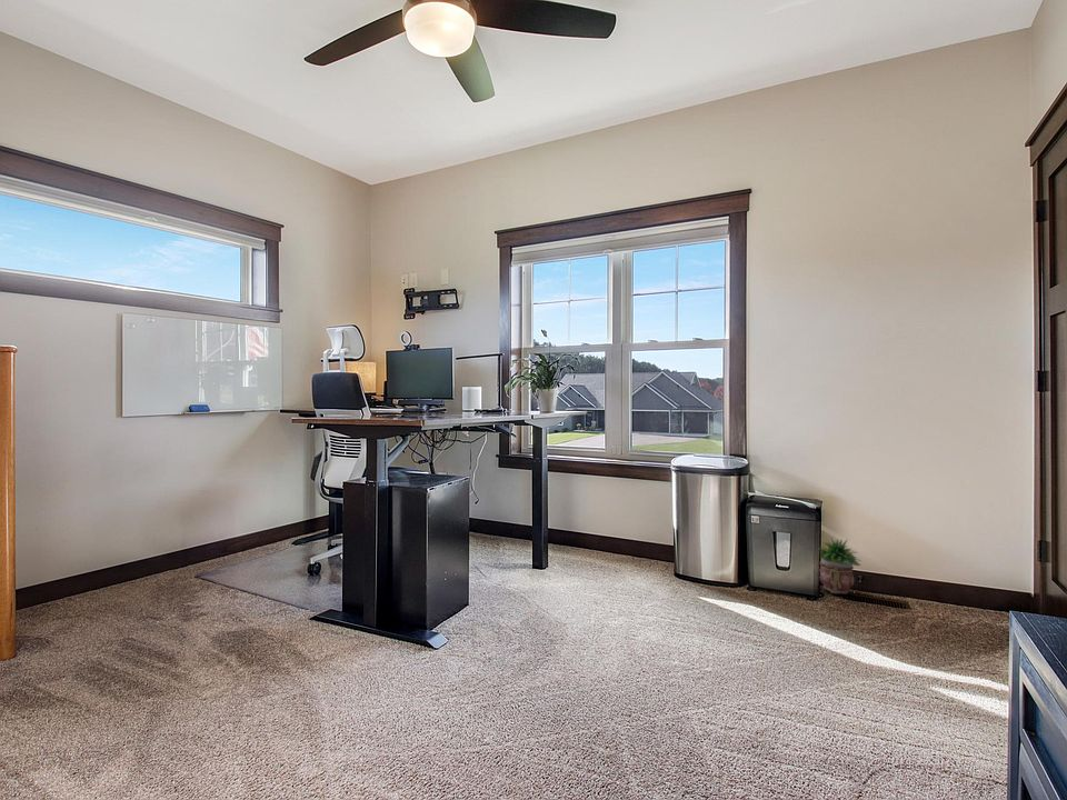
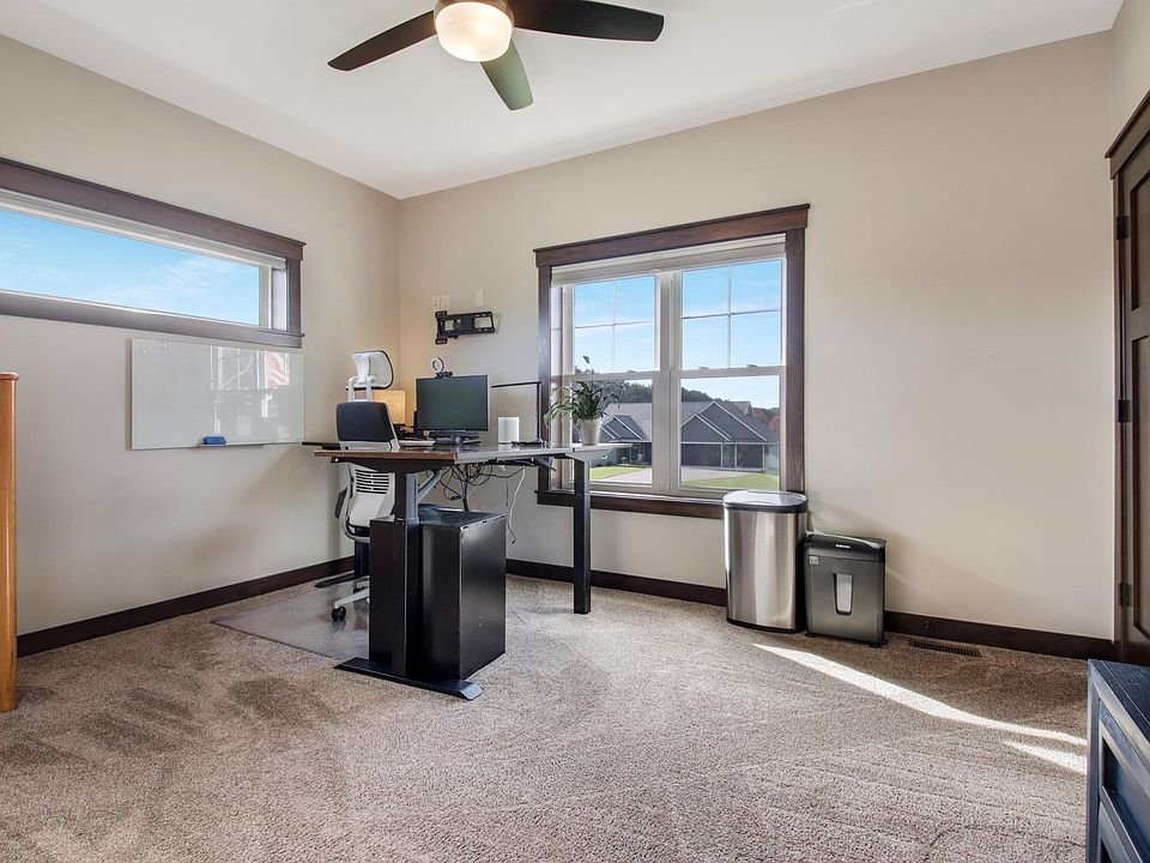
- potted plant (836, 563)
